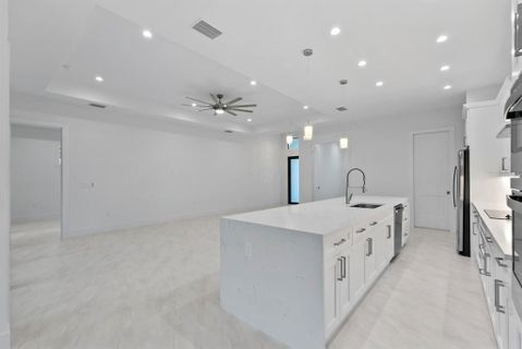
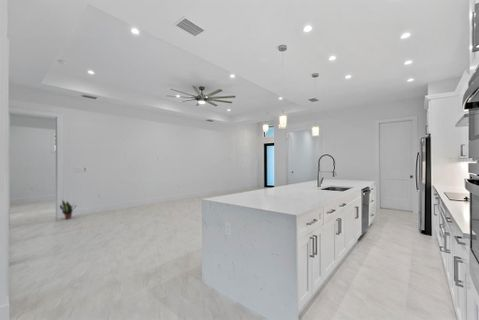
+ potted plant (68, 208)
